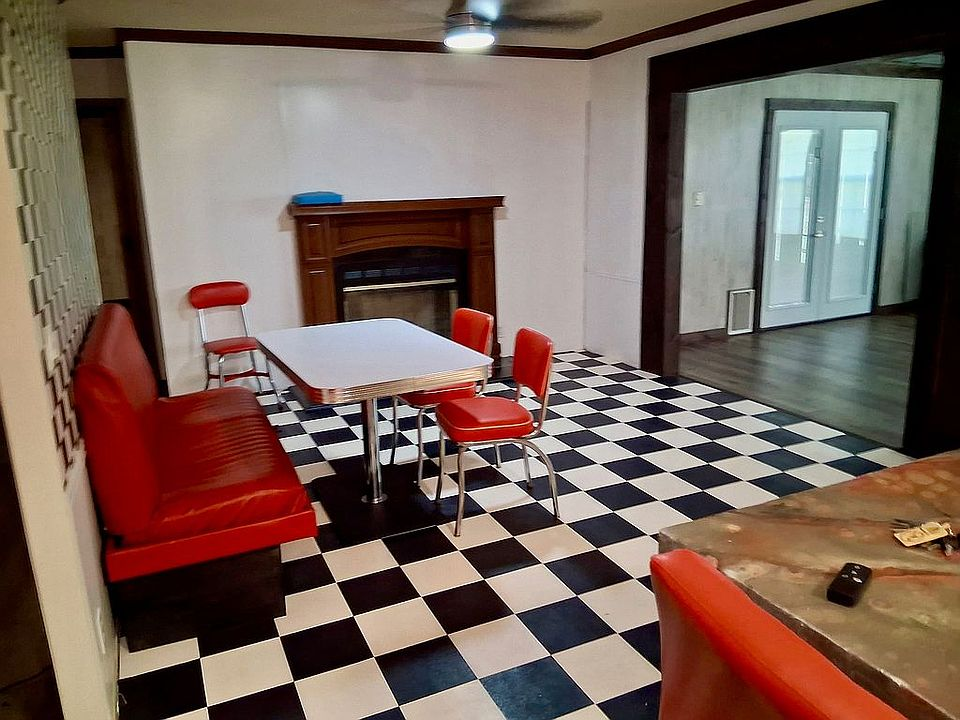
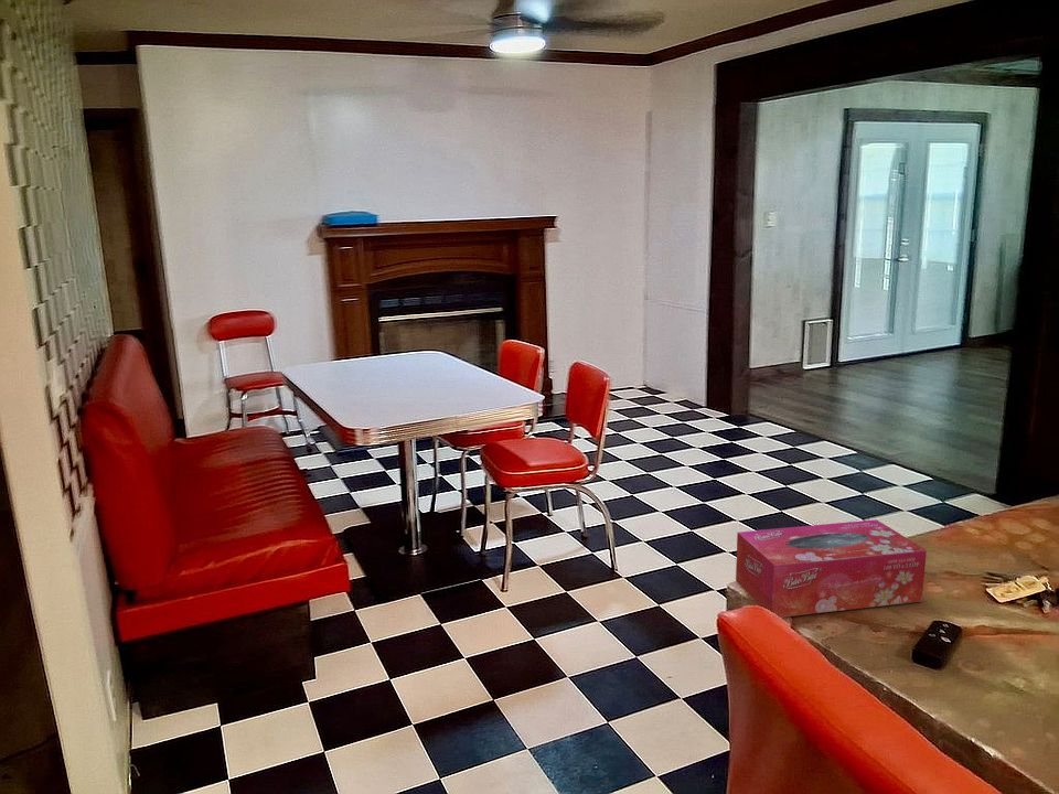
+ tissue box (826, 566)
